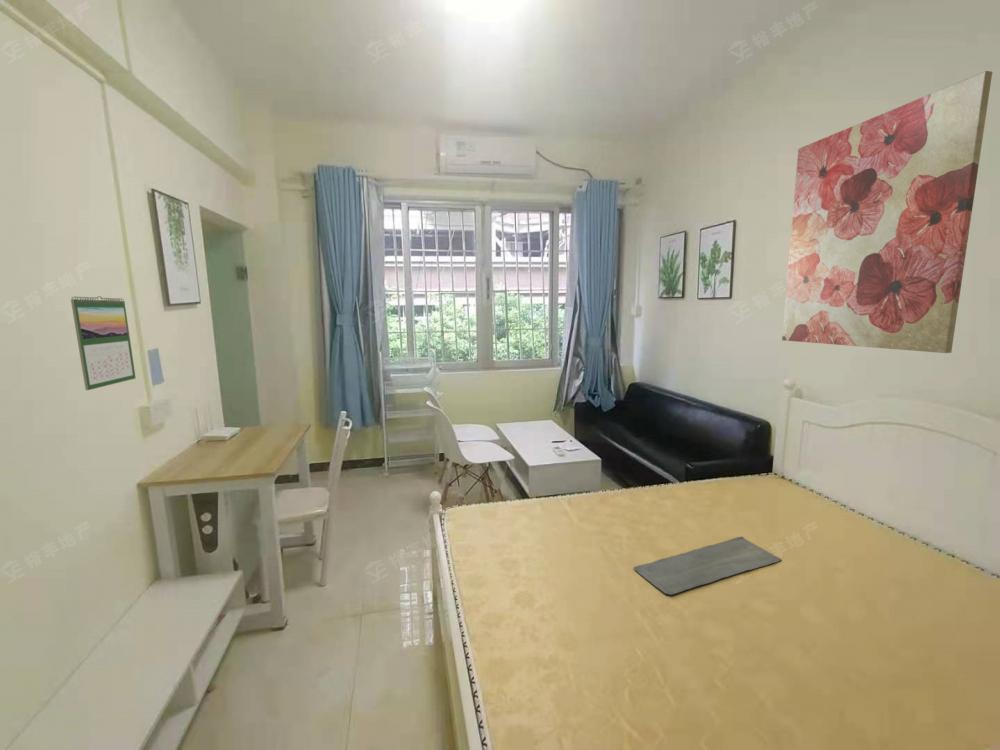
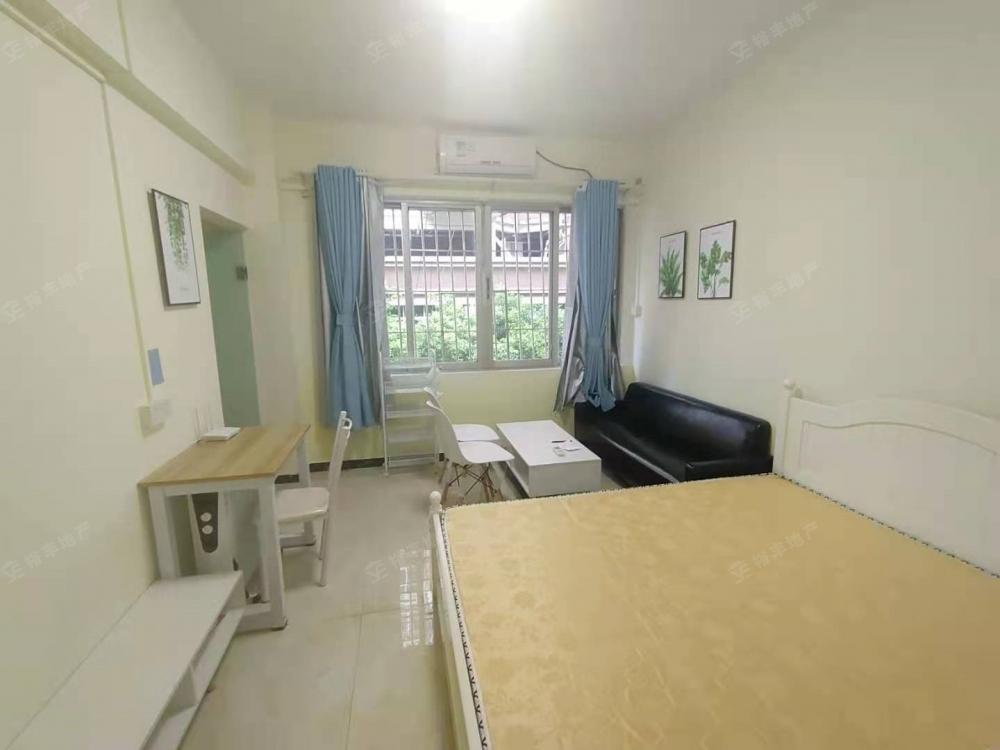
- calendar (106, 340)
- bath mat (708, 563)
- wall art (863, 235)
